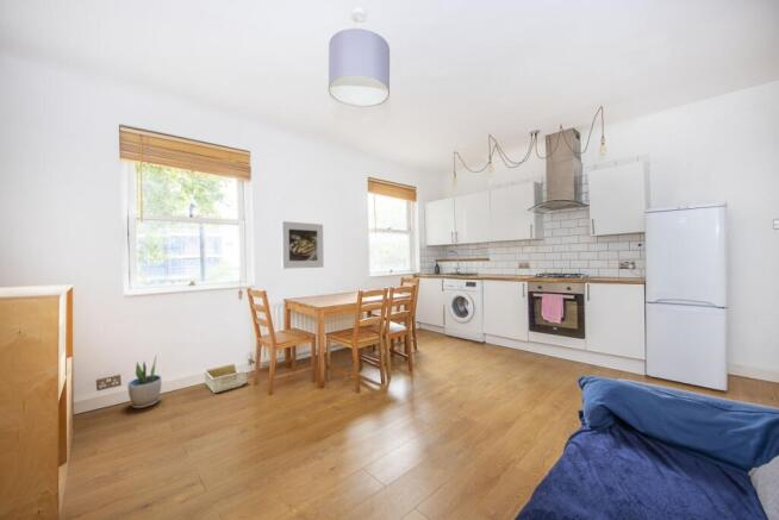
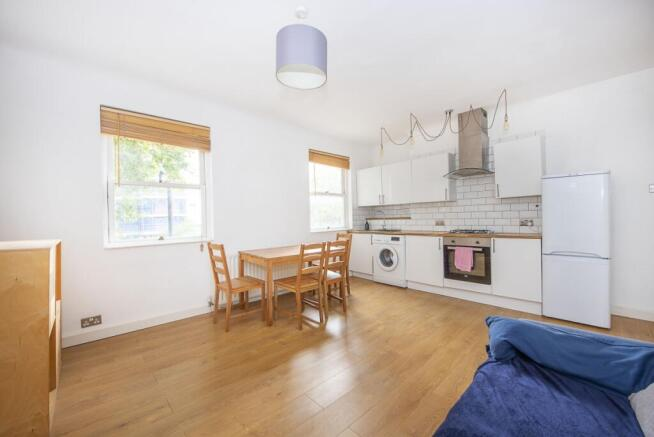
- potted plant (144, 378)
- storage bin (225, 377)
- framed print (303, 245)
